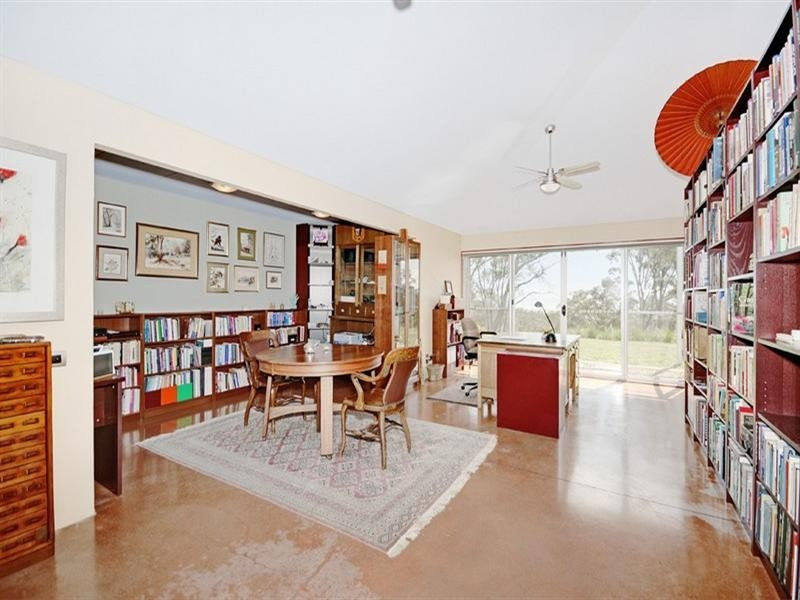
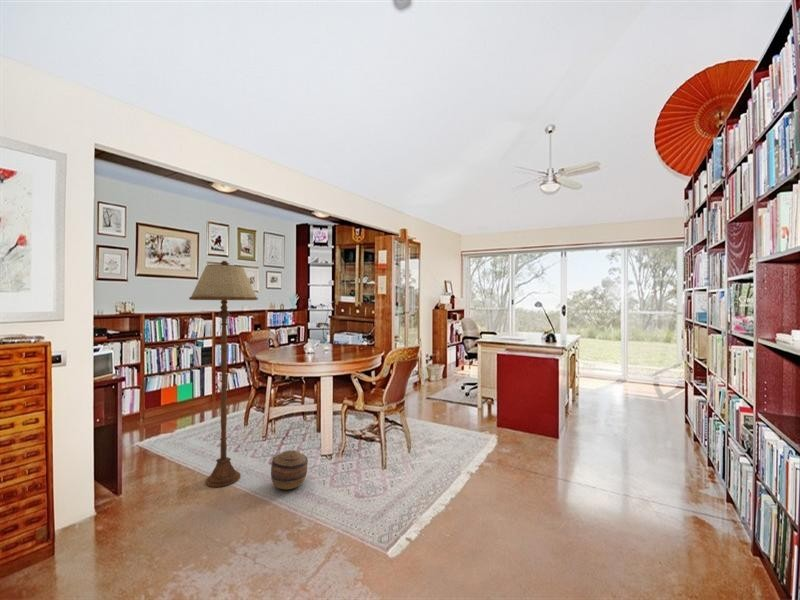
+ floor lamp (224, 369)
+ basket (289, 468)
